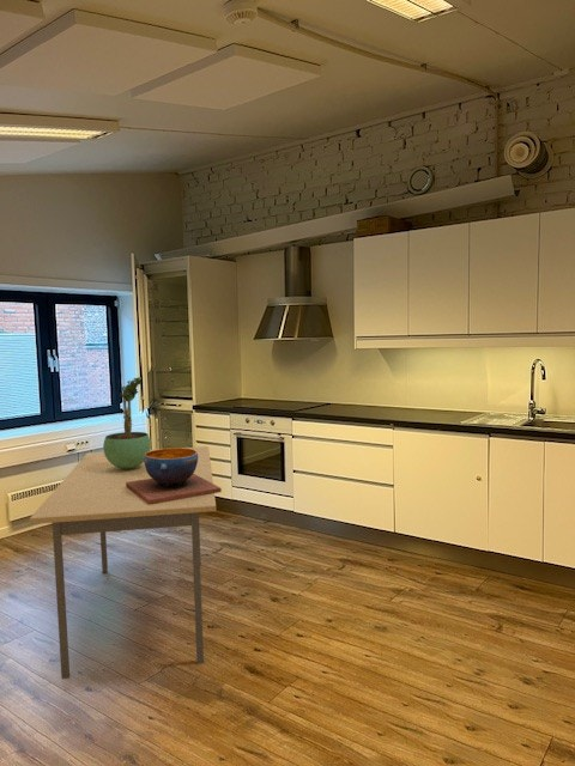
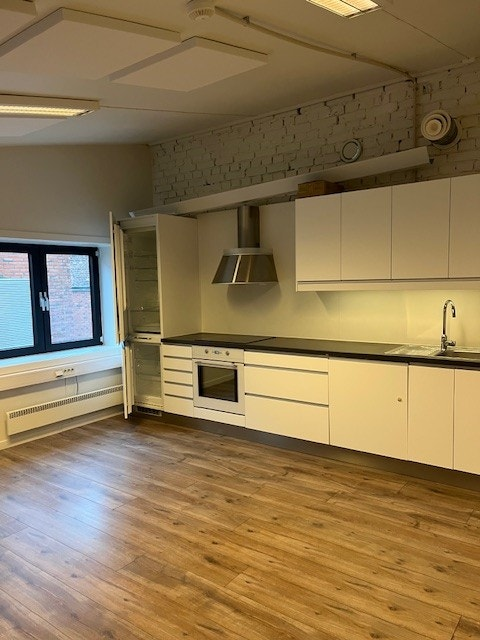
- potted plant (126, 422)
- decorative bowl (171, 470)
- dining table (141, 528)
